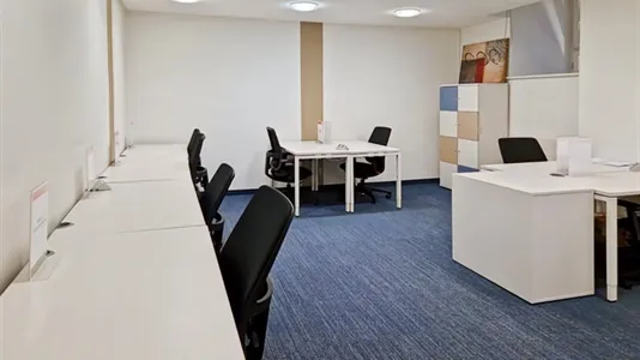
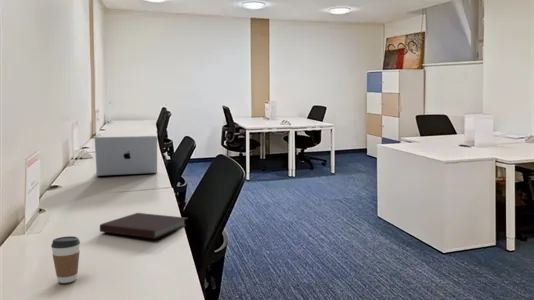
+ coffee cup (66, 259)
+ notebook (145, 224)
+ laptop (126, 154)
